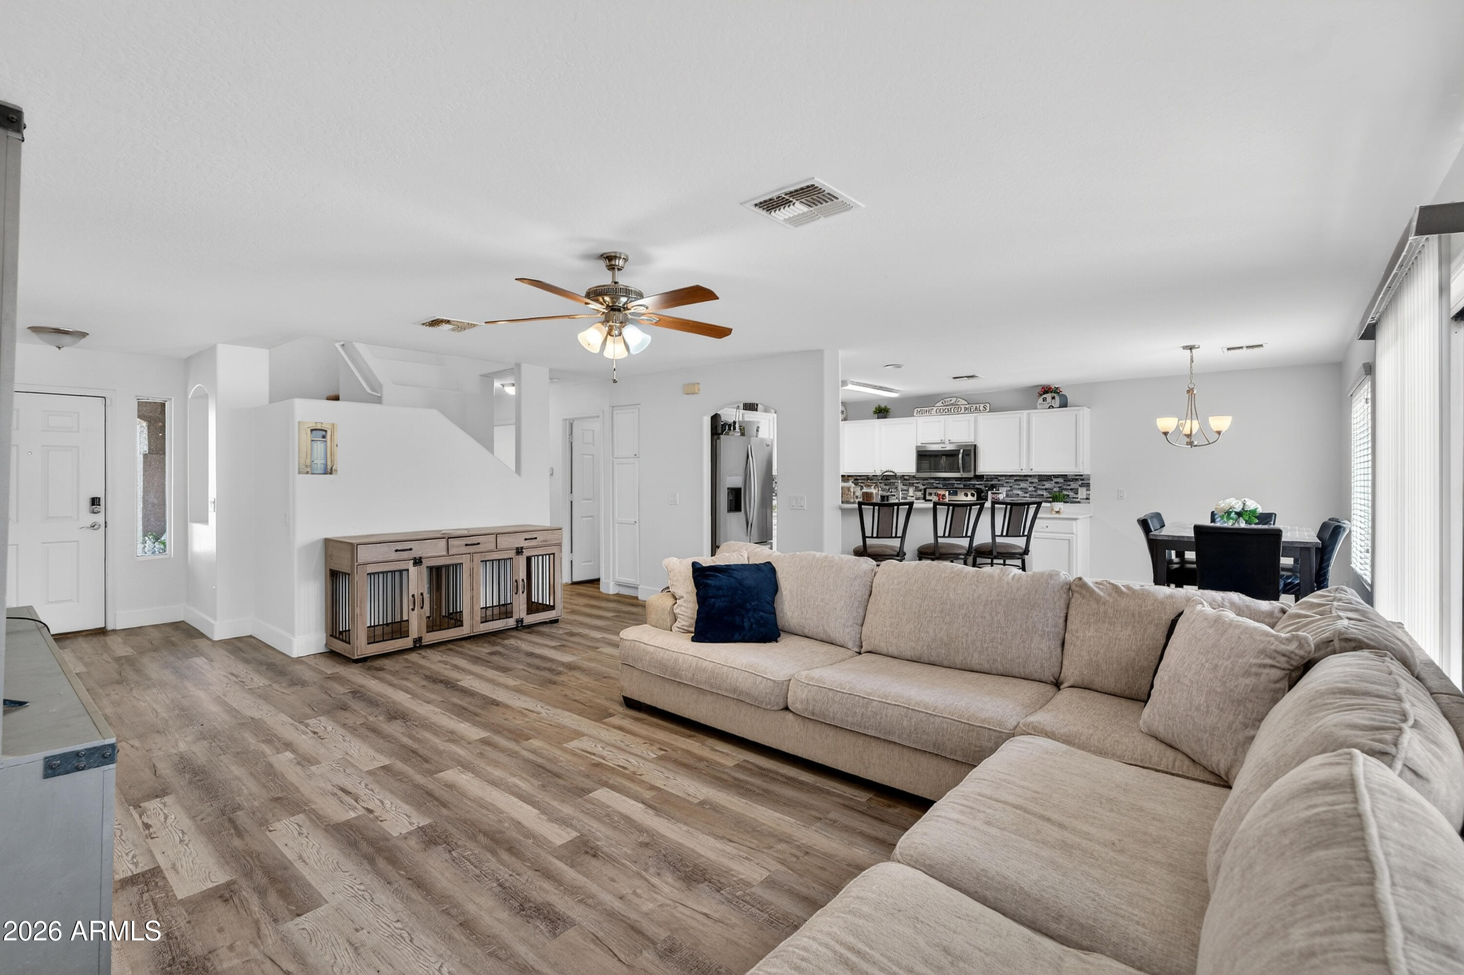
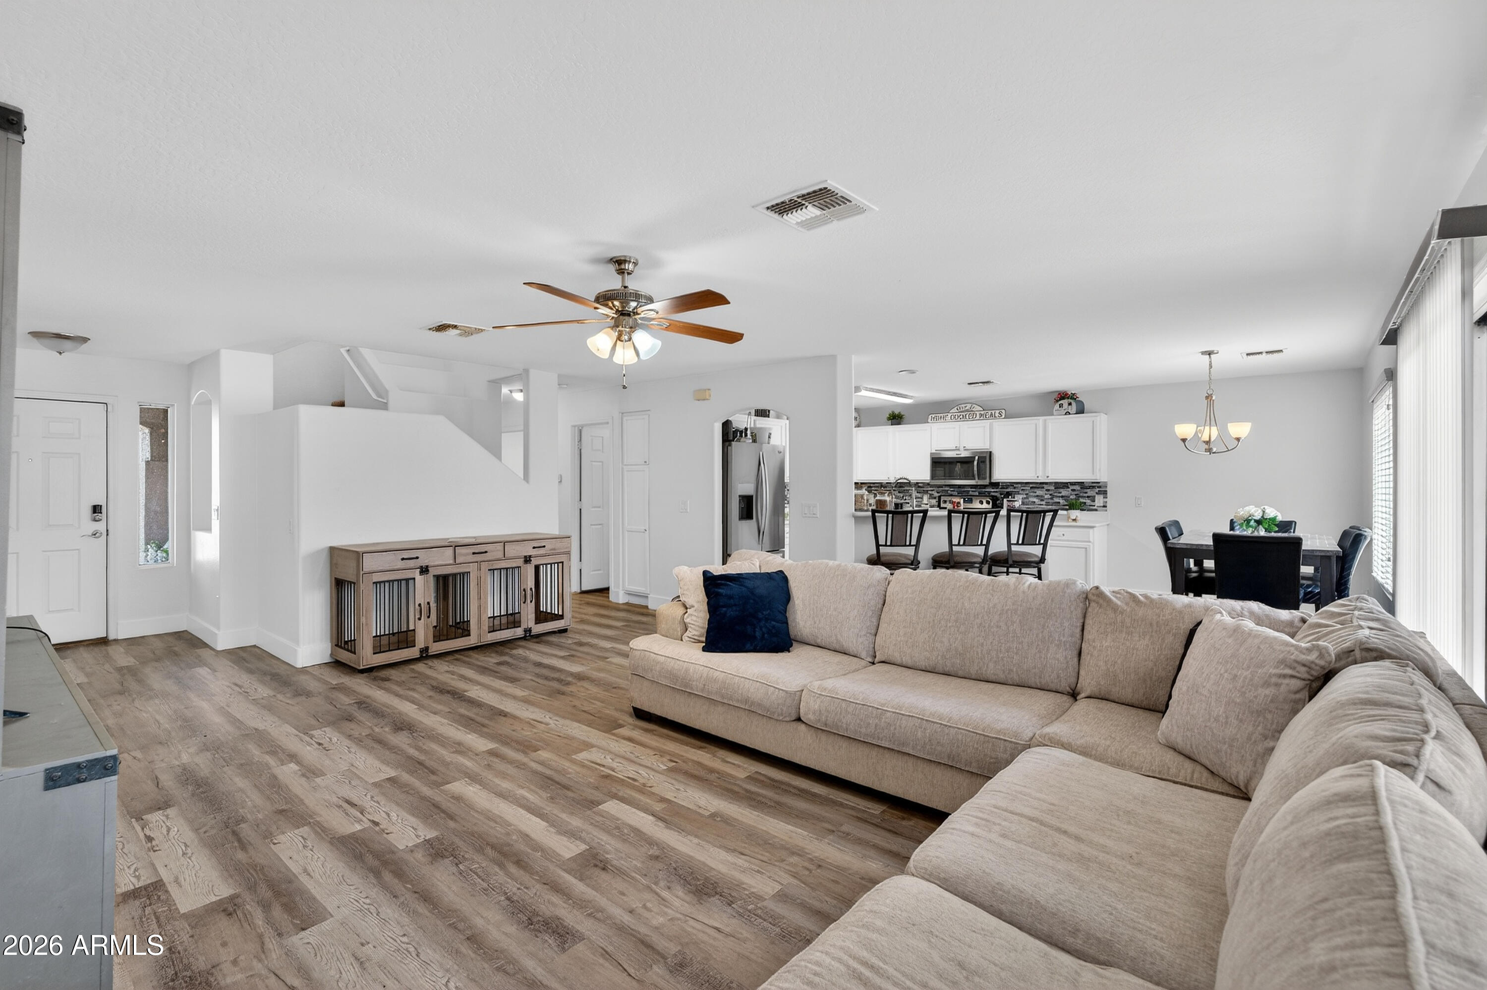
- wall art (318, 448)
